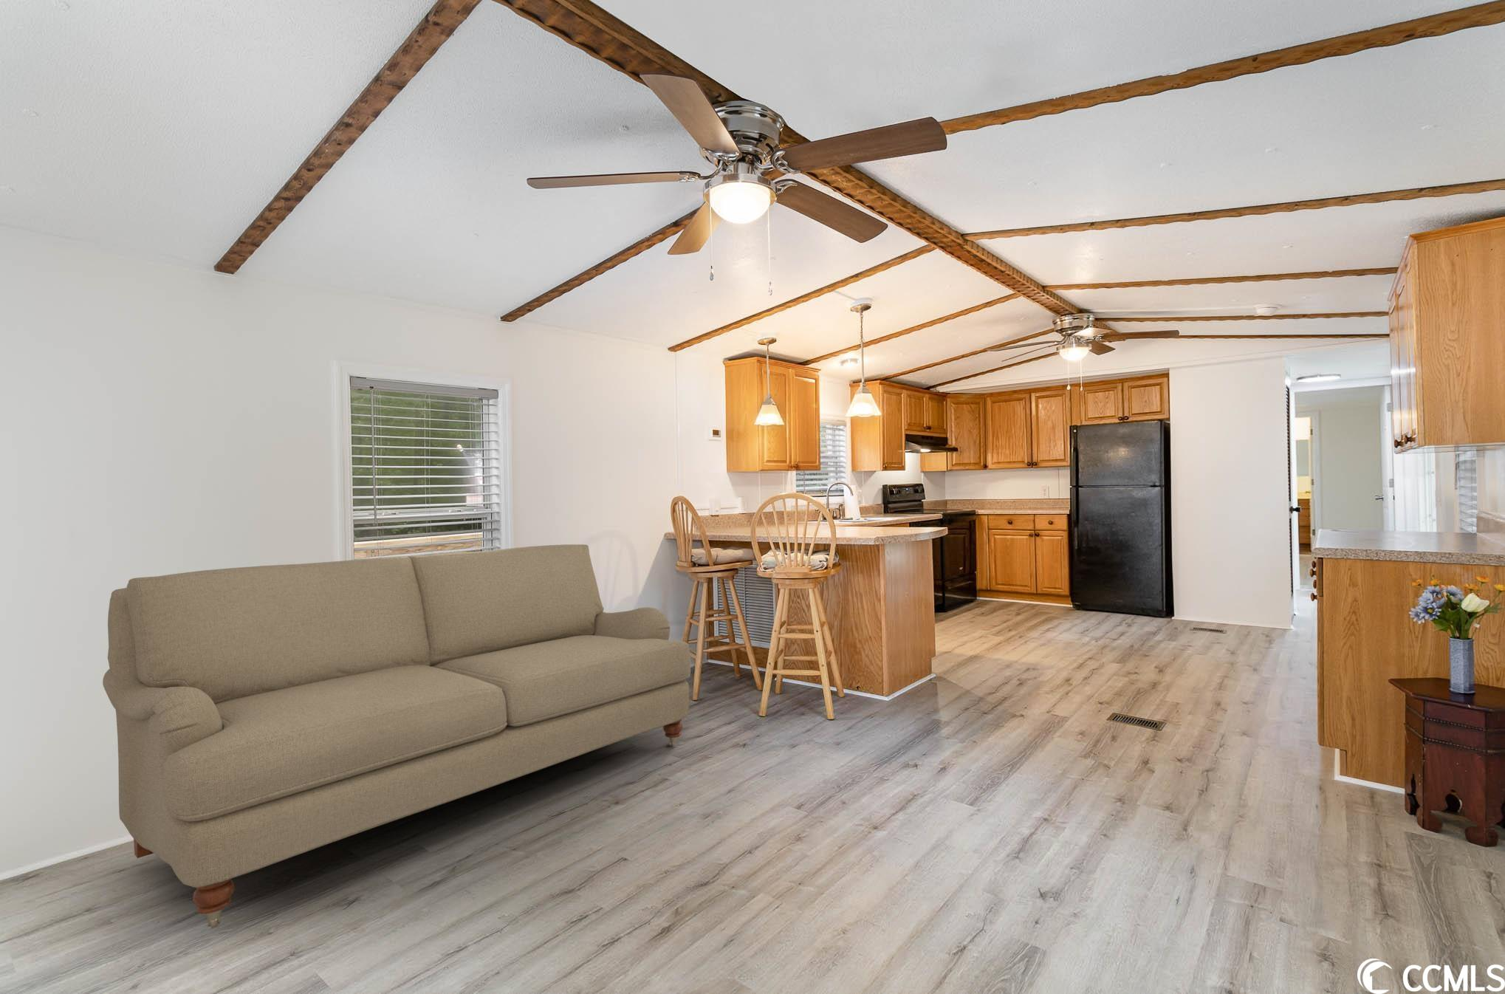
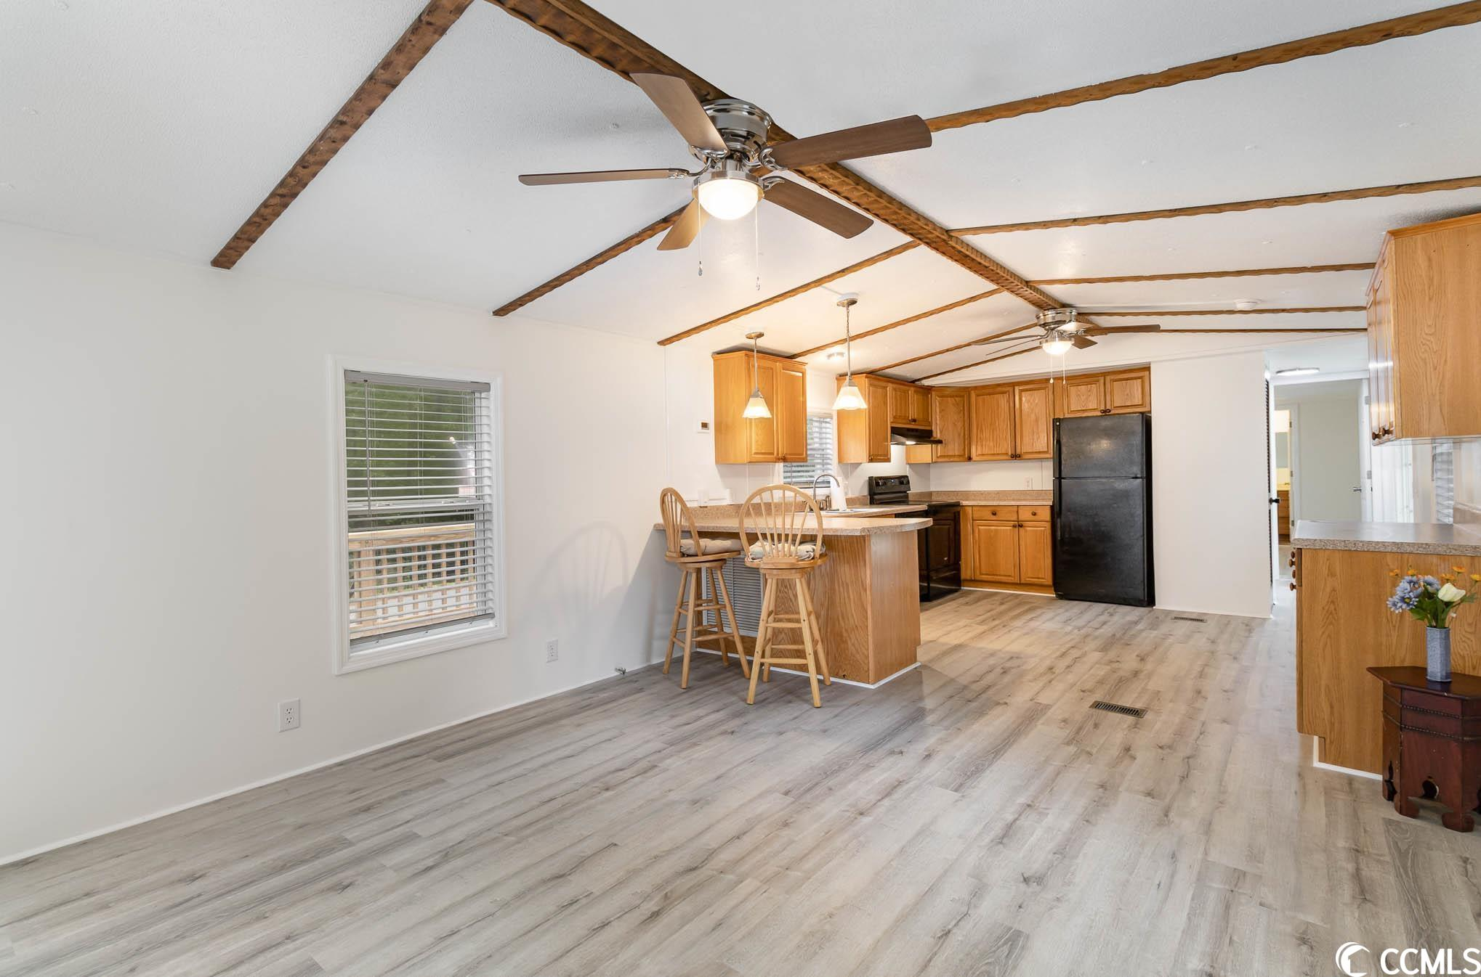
- sofa (443, 672)
